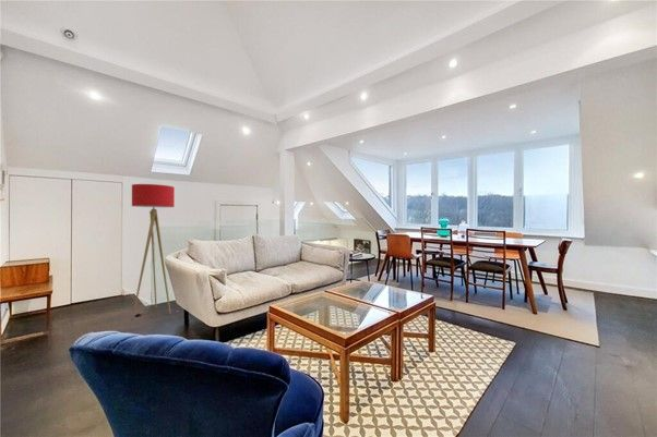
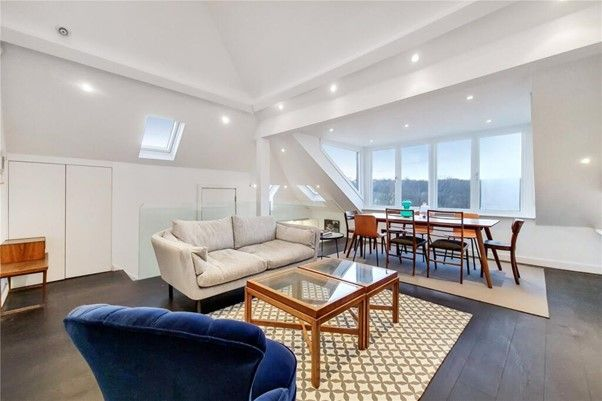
- floor lamp (153, 250)
